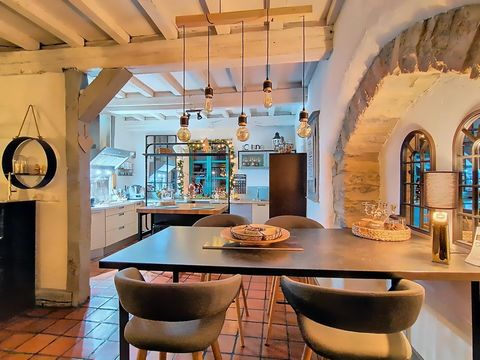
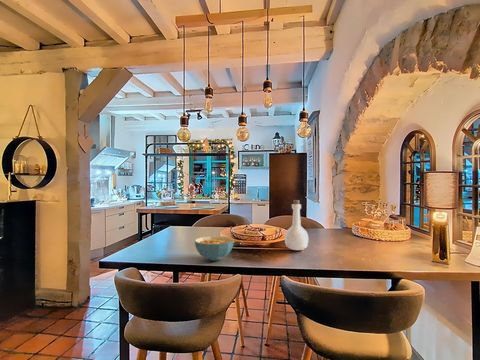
+ bottle (296, 224)
+ cereal bowl (214, 249)
